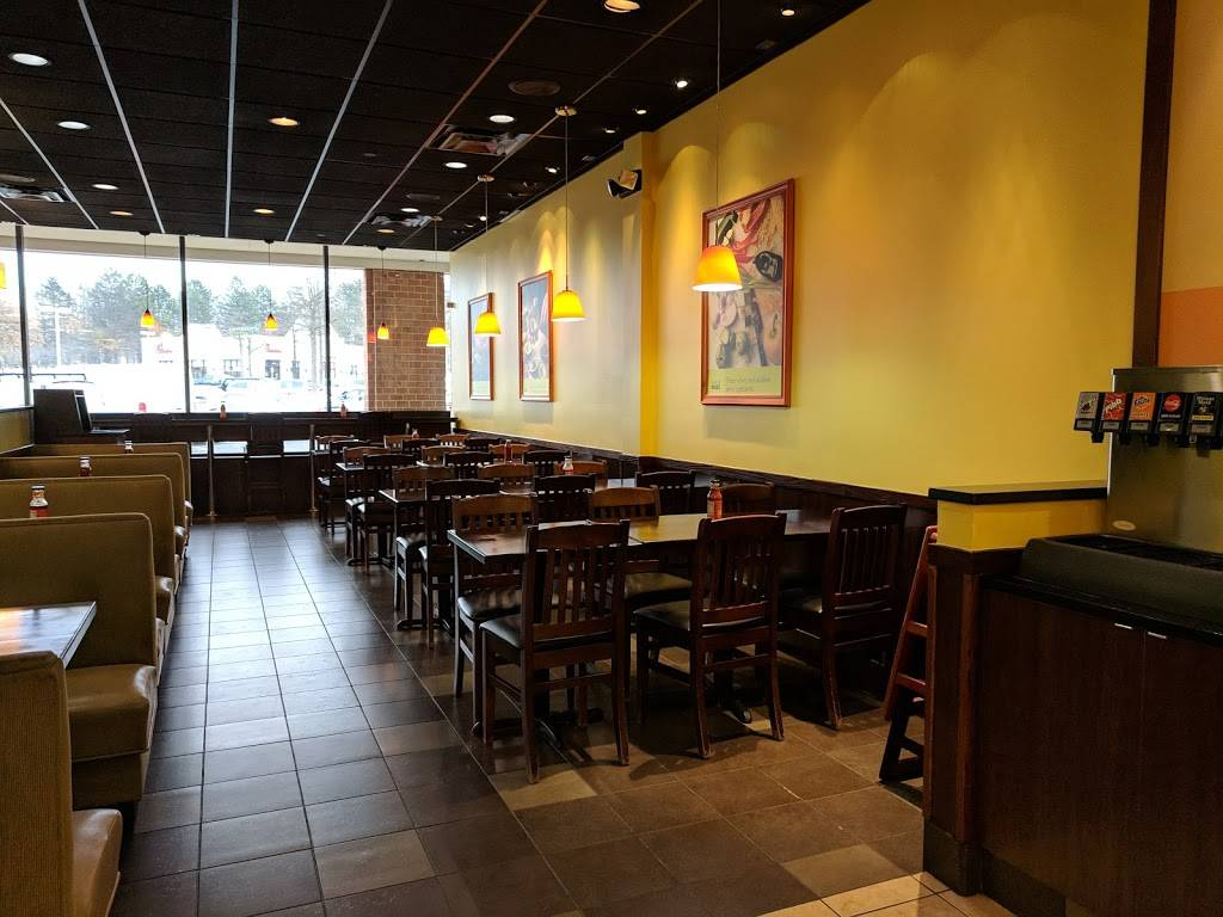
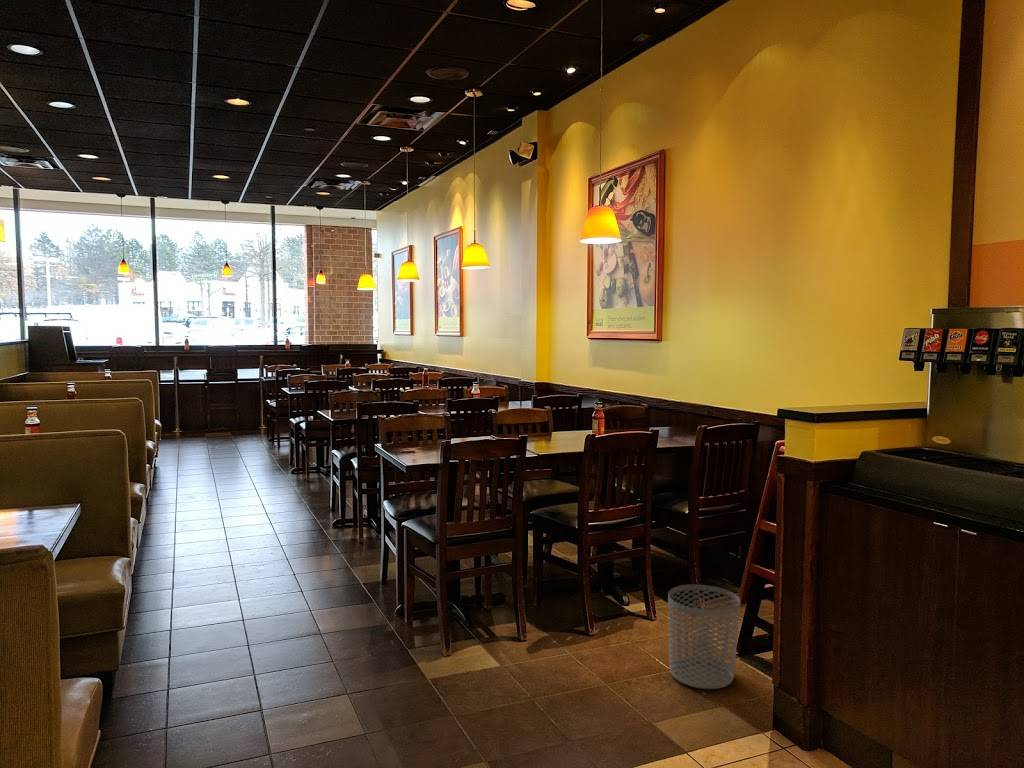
+ waste bin (702, 636)
